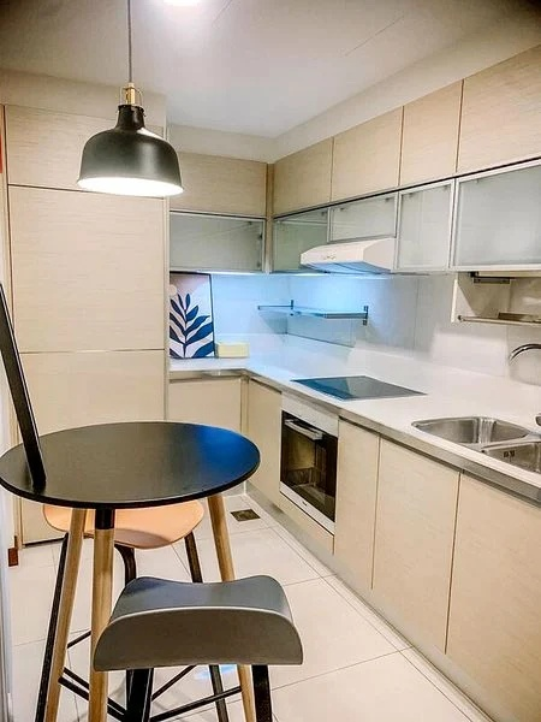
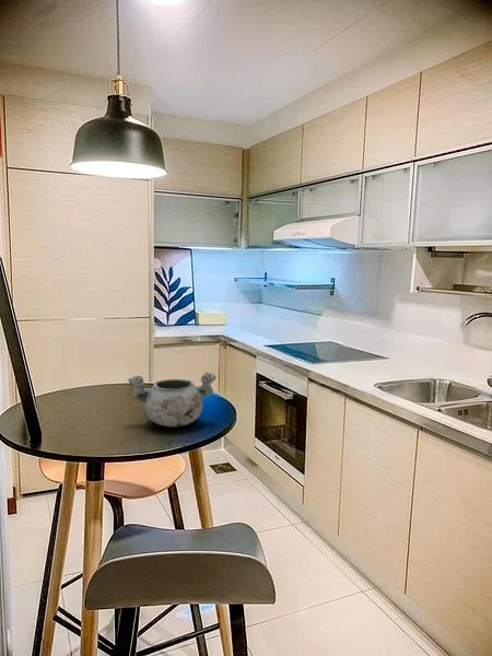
+ decorative bowl (172, 398)
